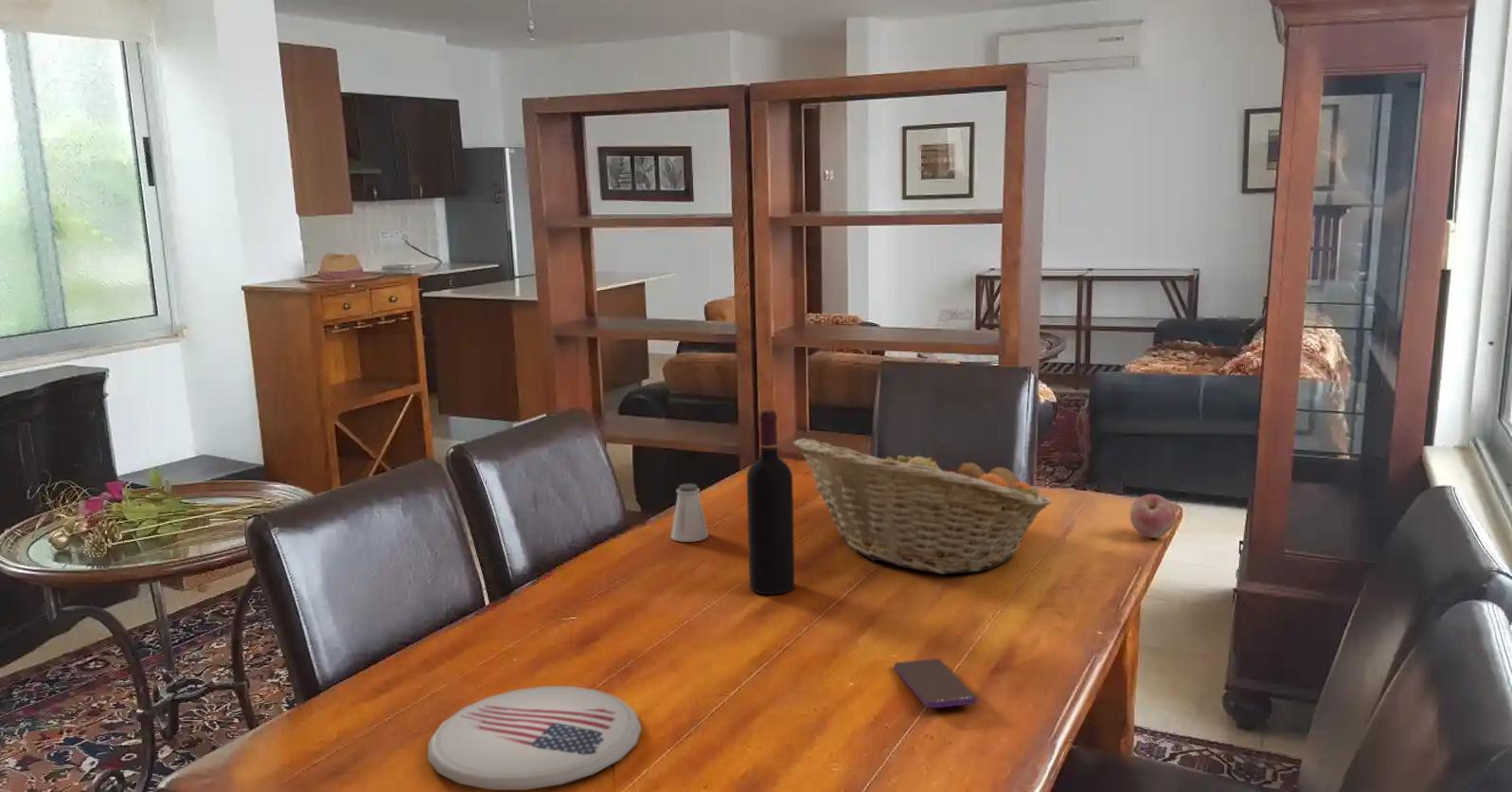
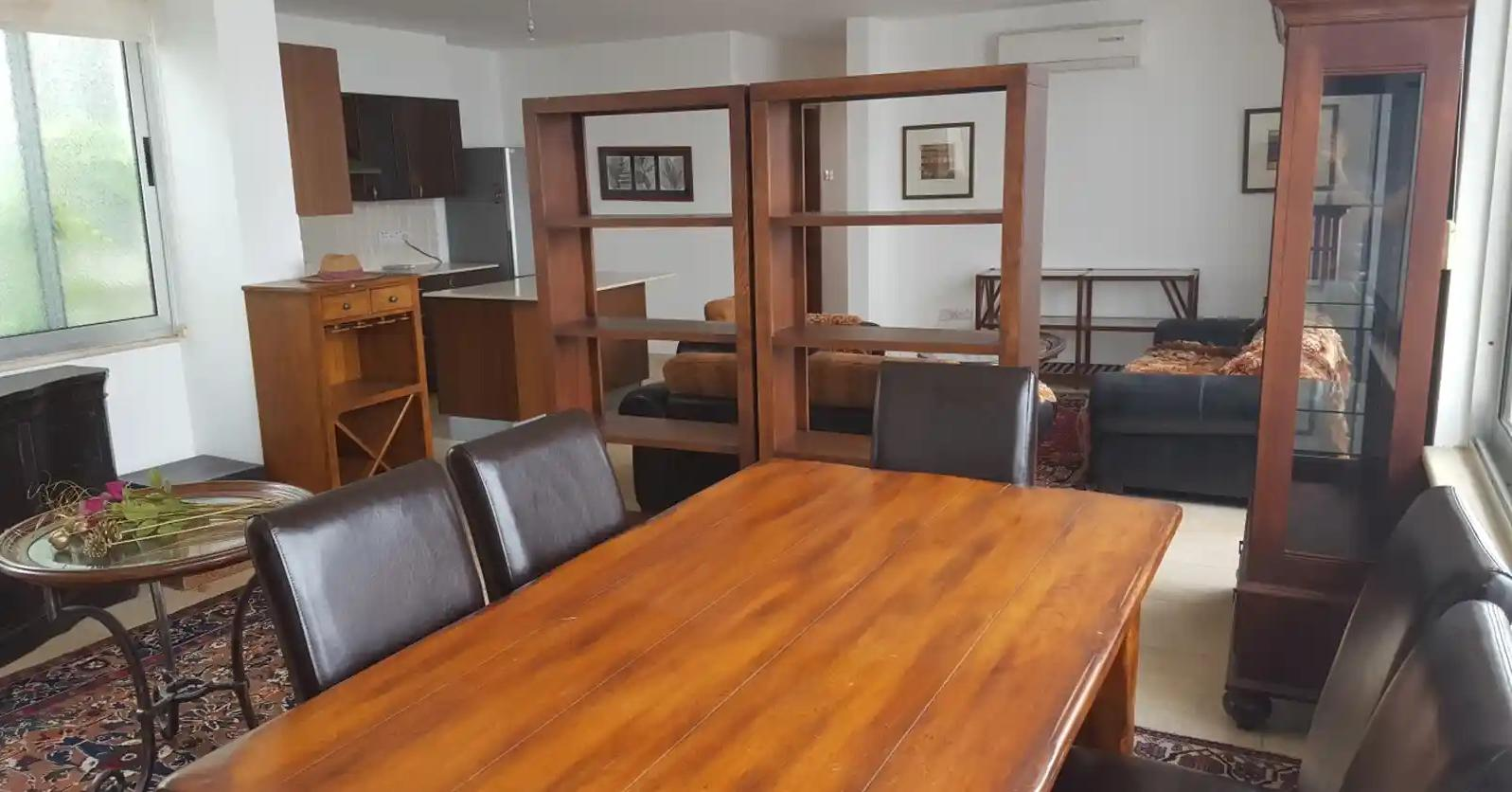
- wine bottle (770, 500)
- fruit basket (916, 492)
- apple (1152, 516)
- plate (535, 730)
- smartphone (934, 682)
- saltshaker (688, 511)
